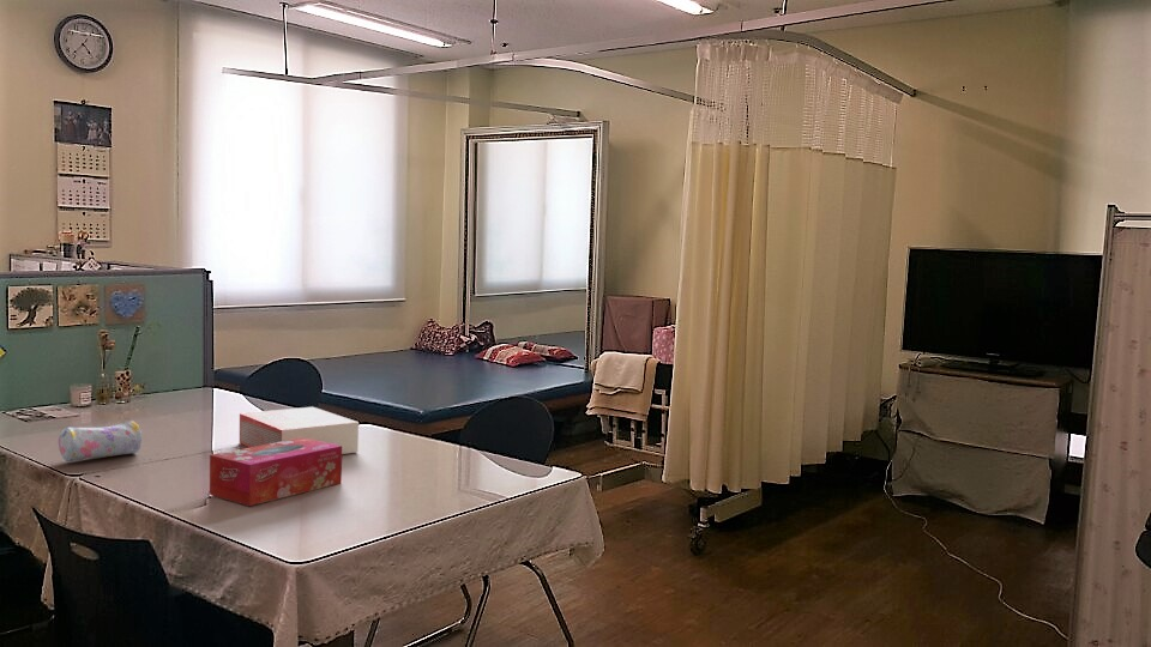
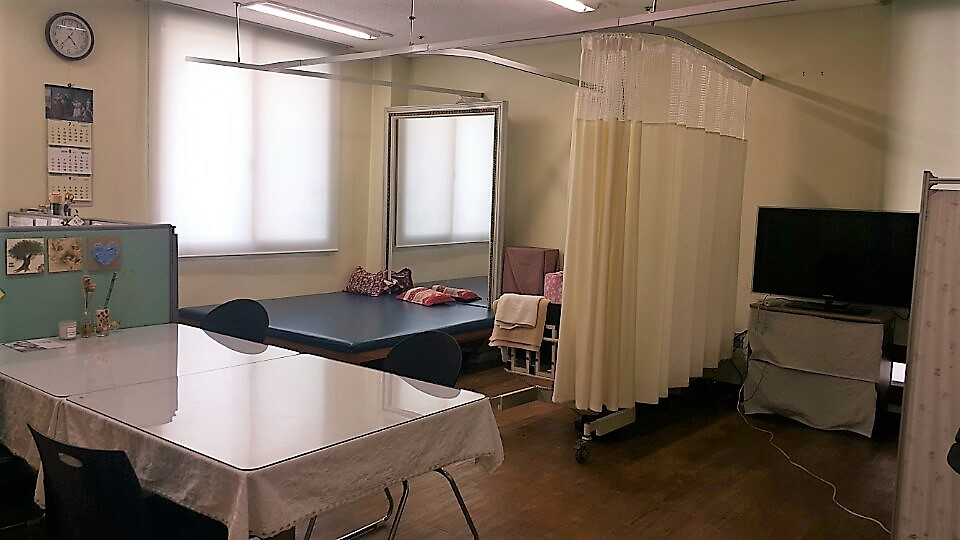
- pencil case (101, 440)
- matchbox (297, 433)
- tissue box (277, 468)
